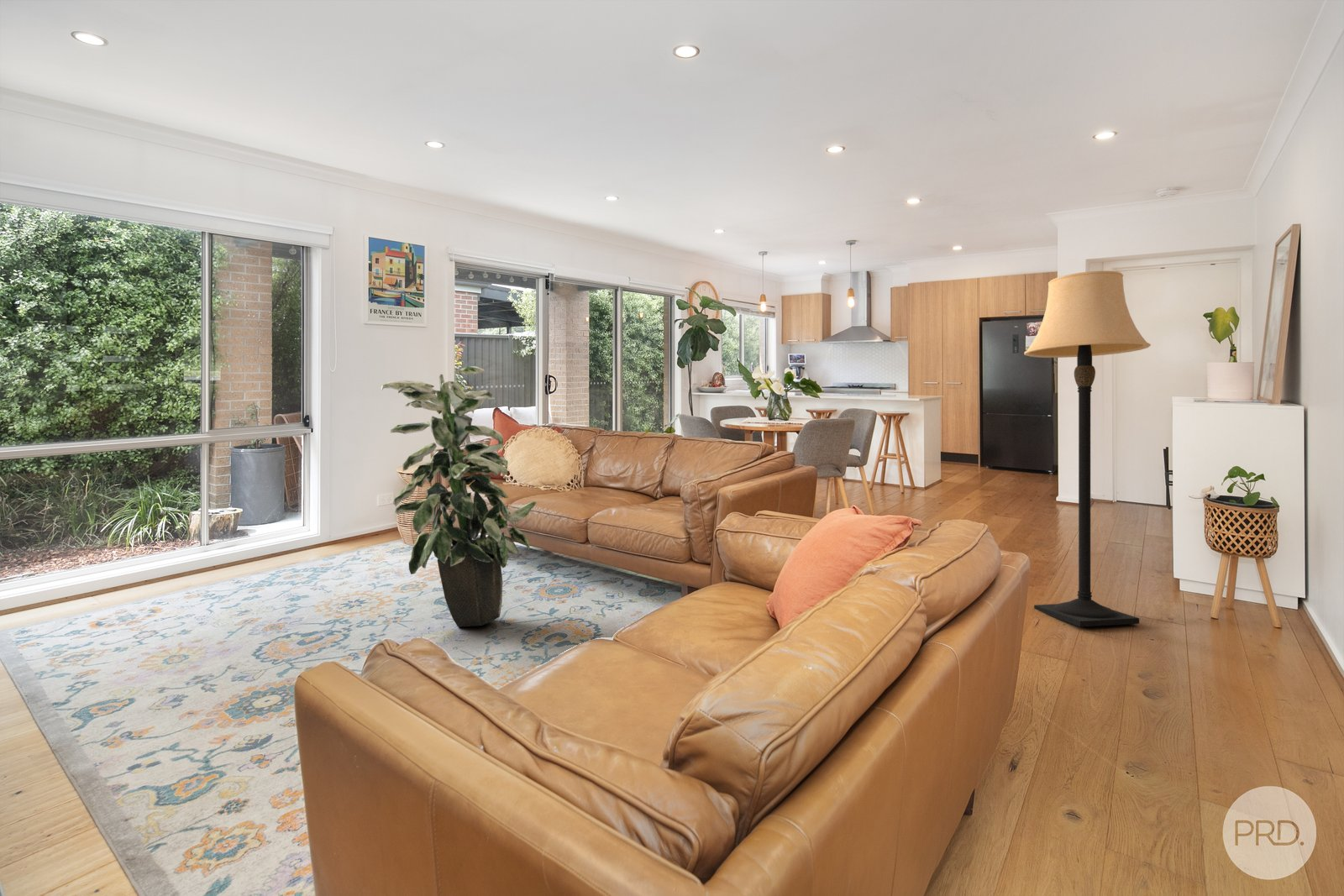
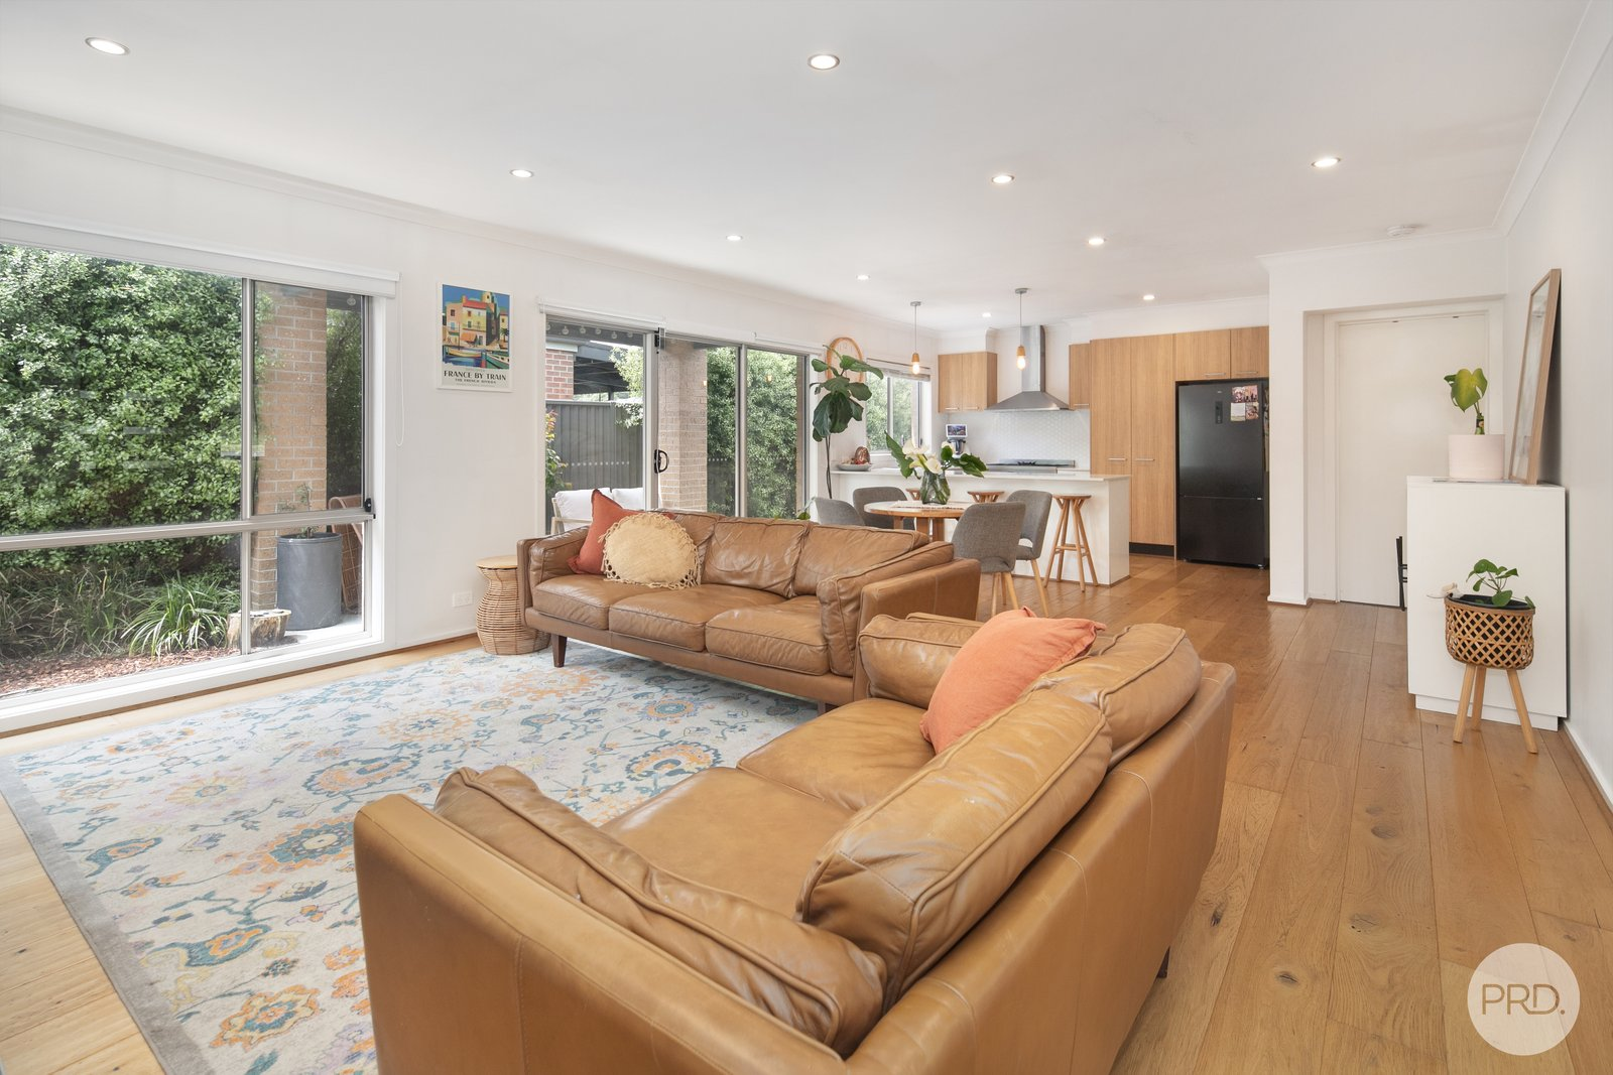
- lamp (1084, 448)
- indoor plant (460, 496)
